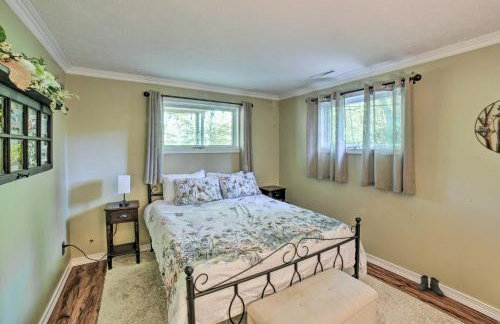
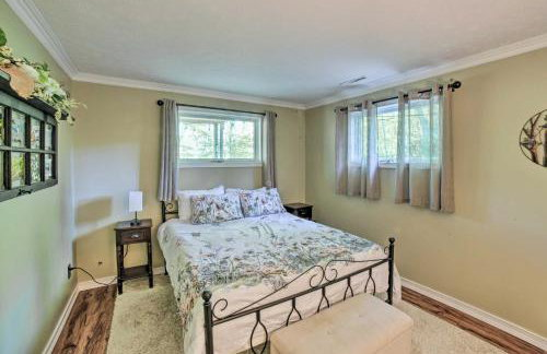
- boots (428, 284)
